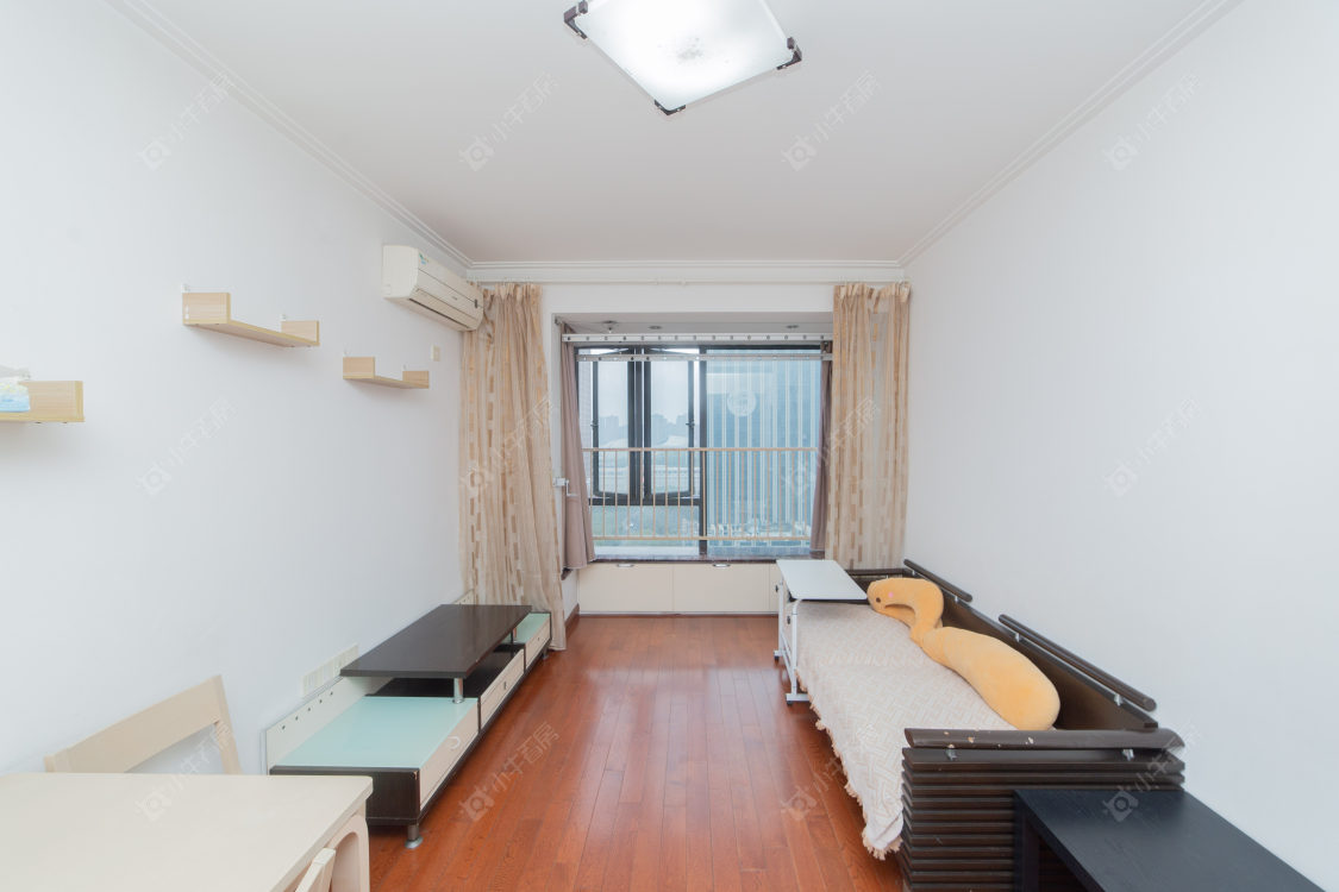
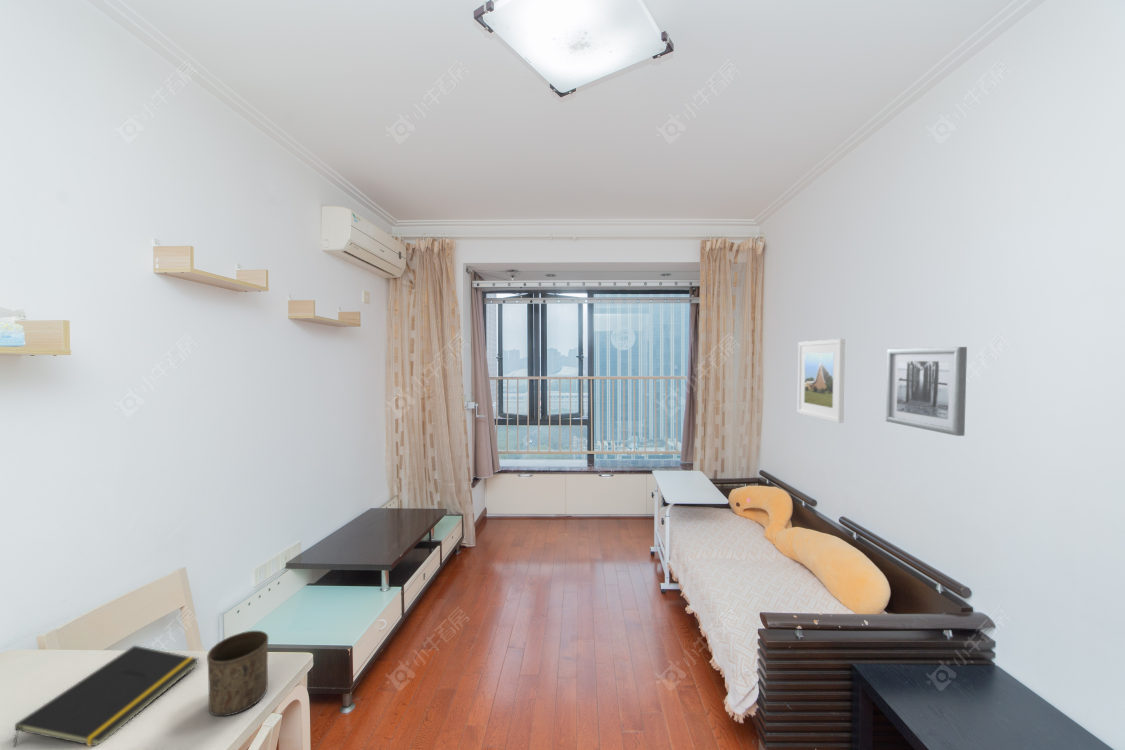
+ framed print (818, 379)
+ notepad (117, 690)
+ wall art (921, 388)
+ cup (239, 671)
